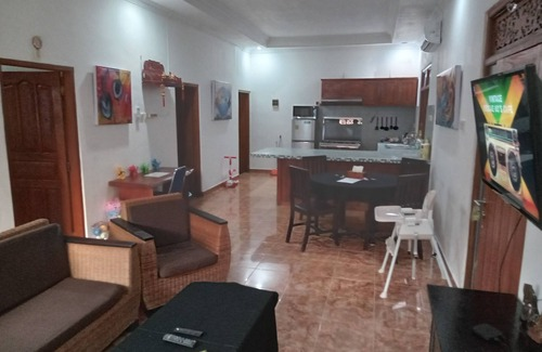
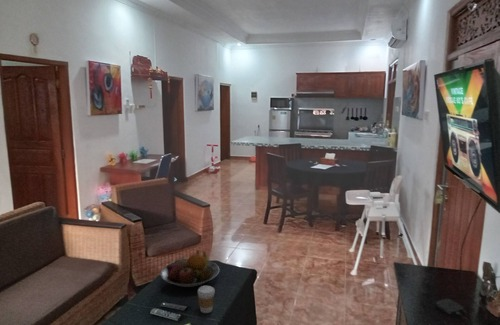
+ coffee cup (206, 299)
+ fruit bowl (190, 268)
